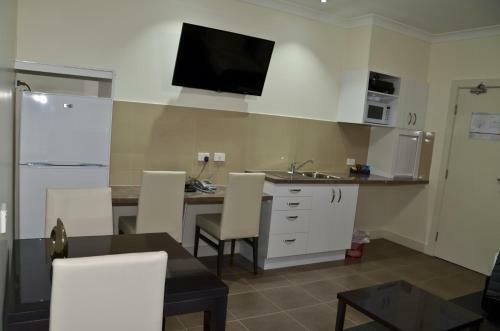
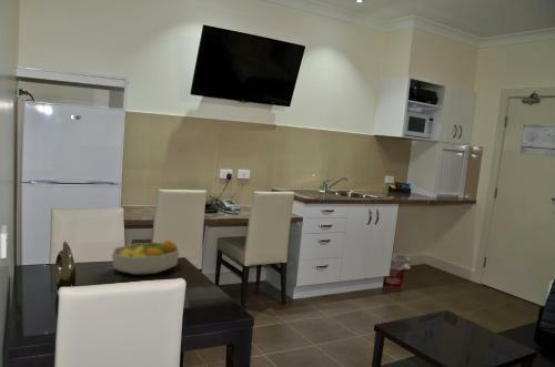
+ fruit bowl (147, 254)
